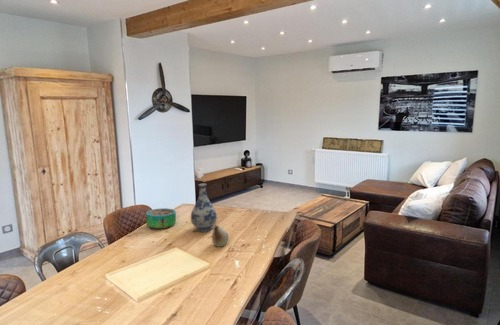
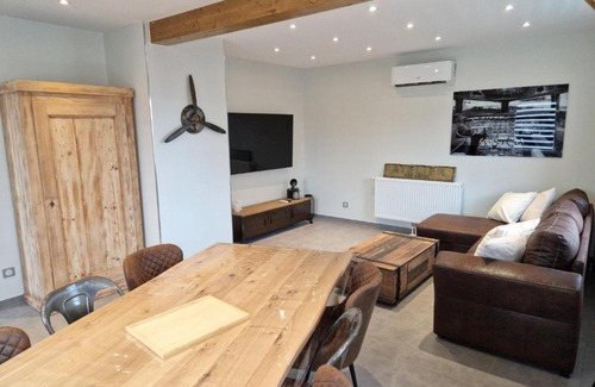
- decorative bowl (161, 218)
- vase (203, 207)
- fruit (220, 234)
